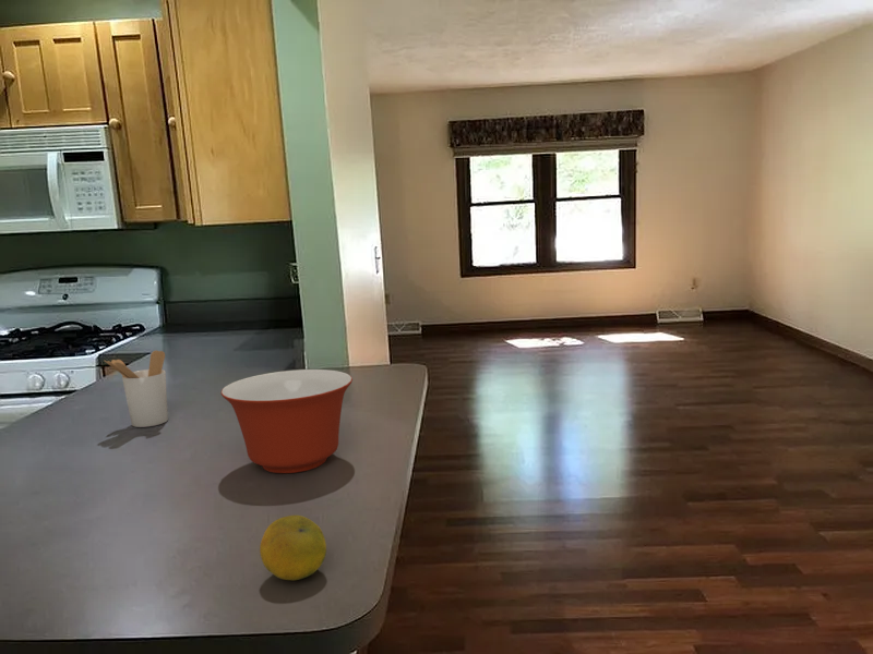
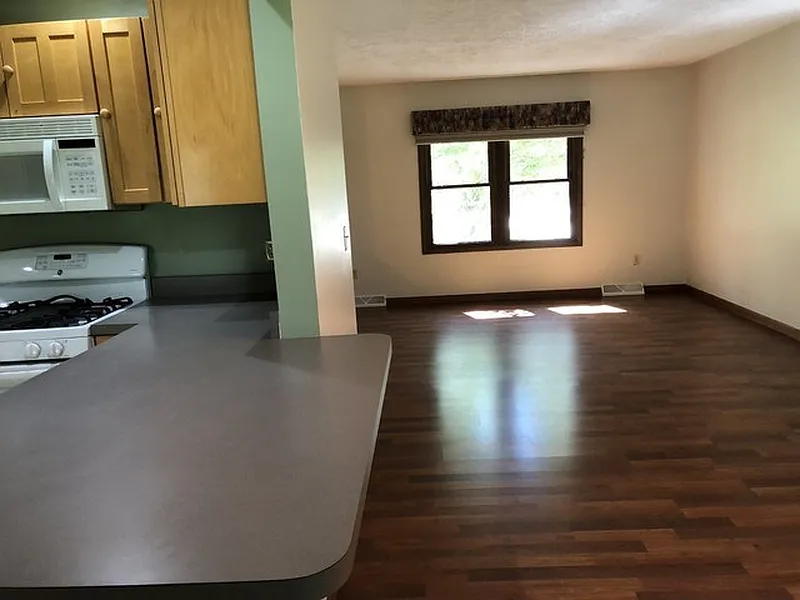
- utensil holder (136, 388)
- fruit (292, 547)
- mixing bowl (291, 423)
